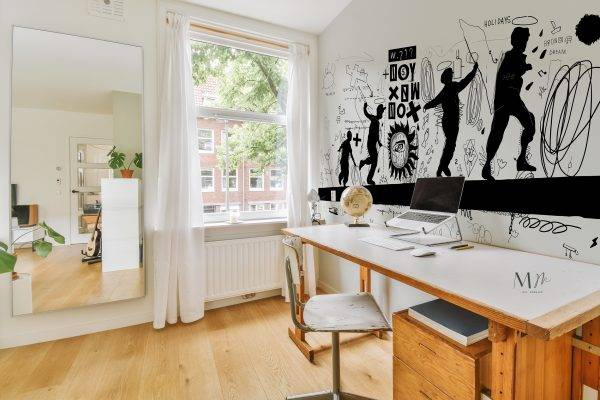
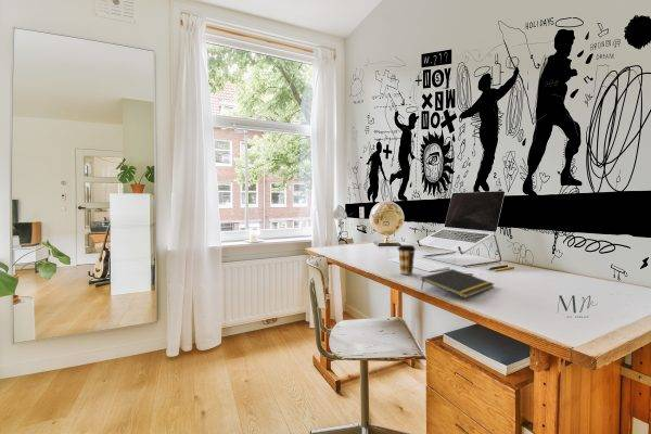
+ notepad (458, 281)
+ coffee cup (406, 259)
